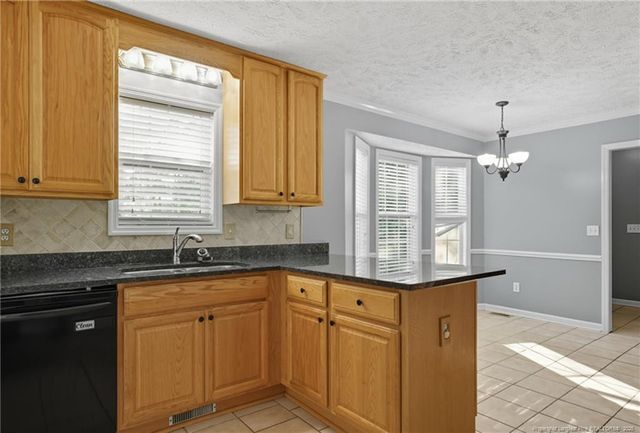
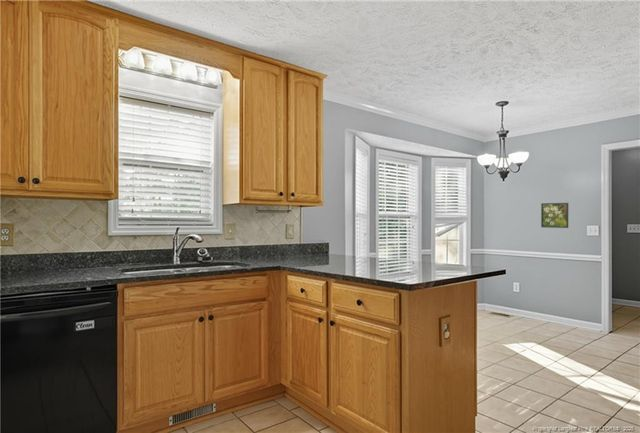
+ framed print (554, 215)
